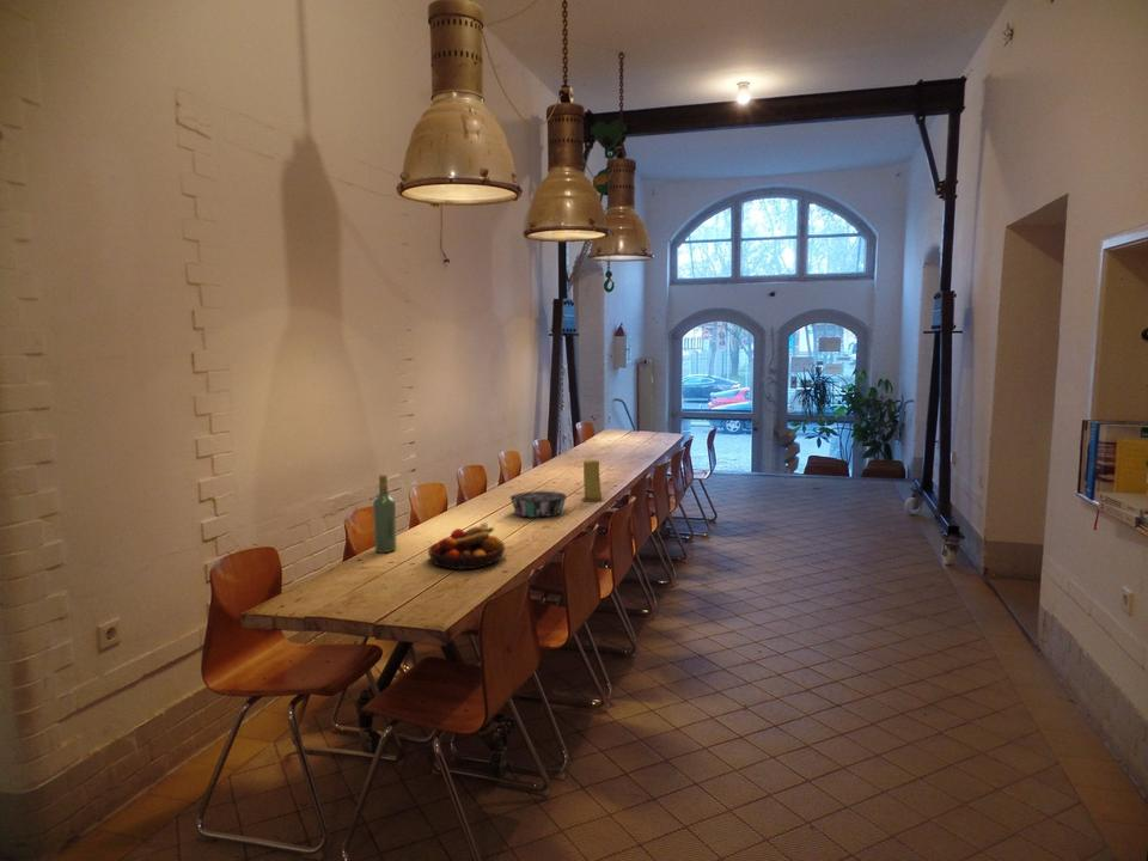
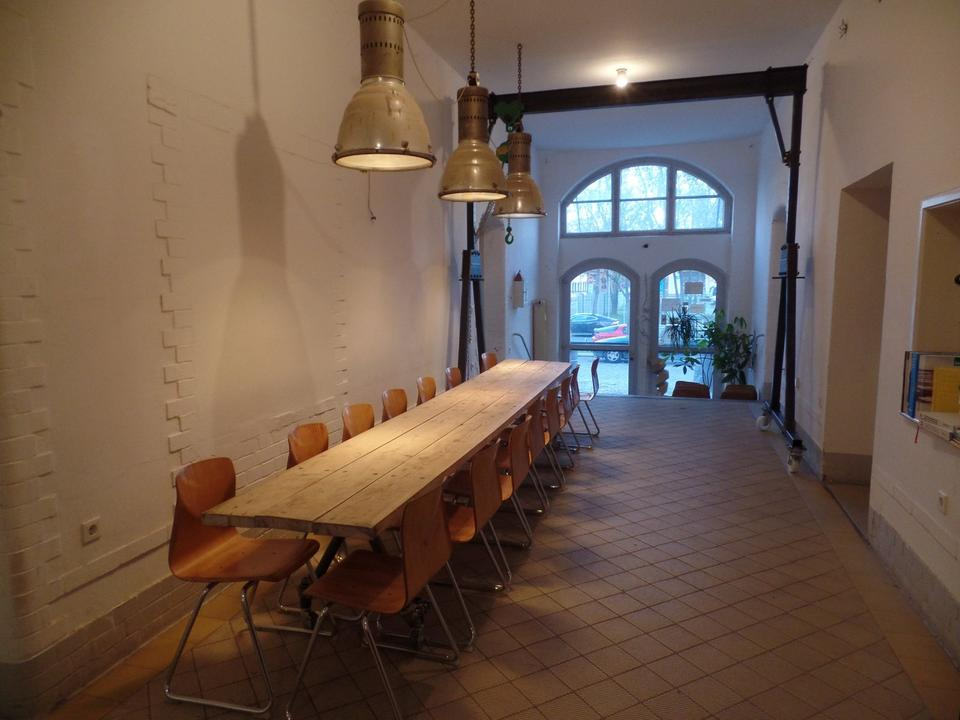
- fruit bowl (466, 543)
- wine bottle (384, 513)
- candle (592, 480)
- decorative bowl (538, 503)
